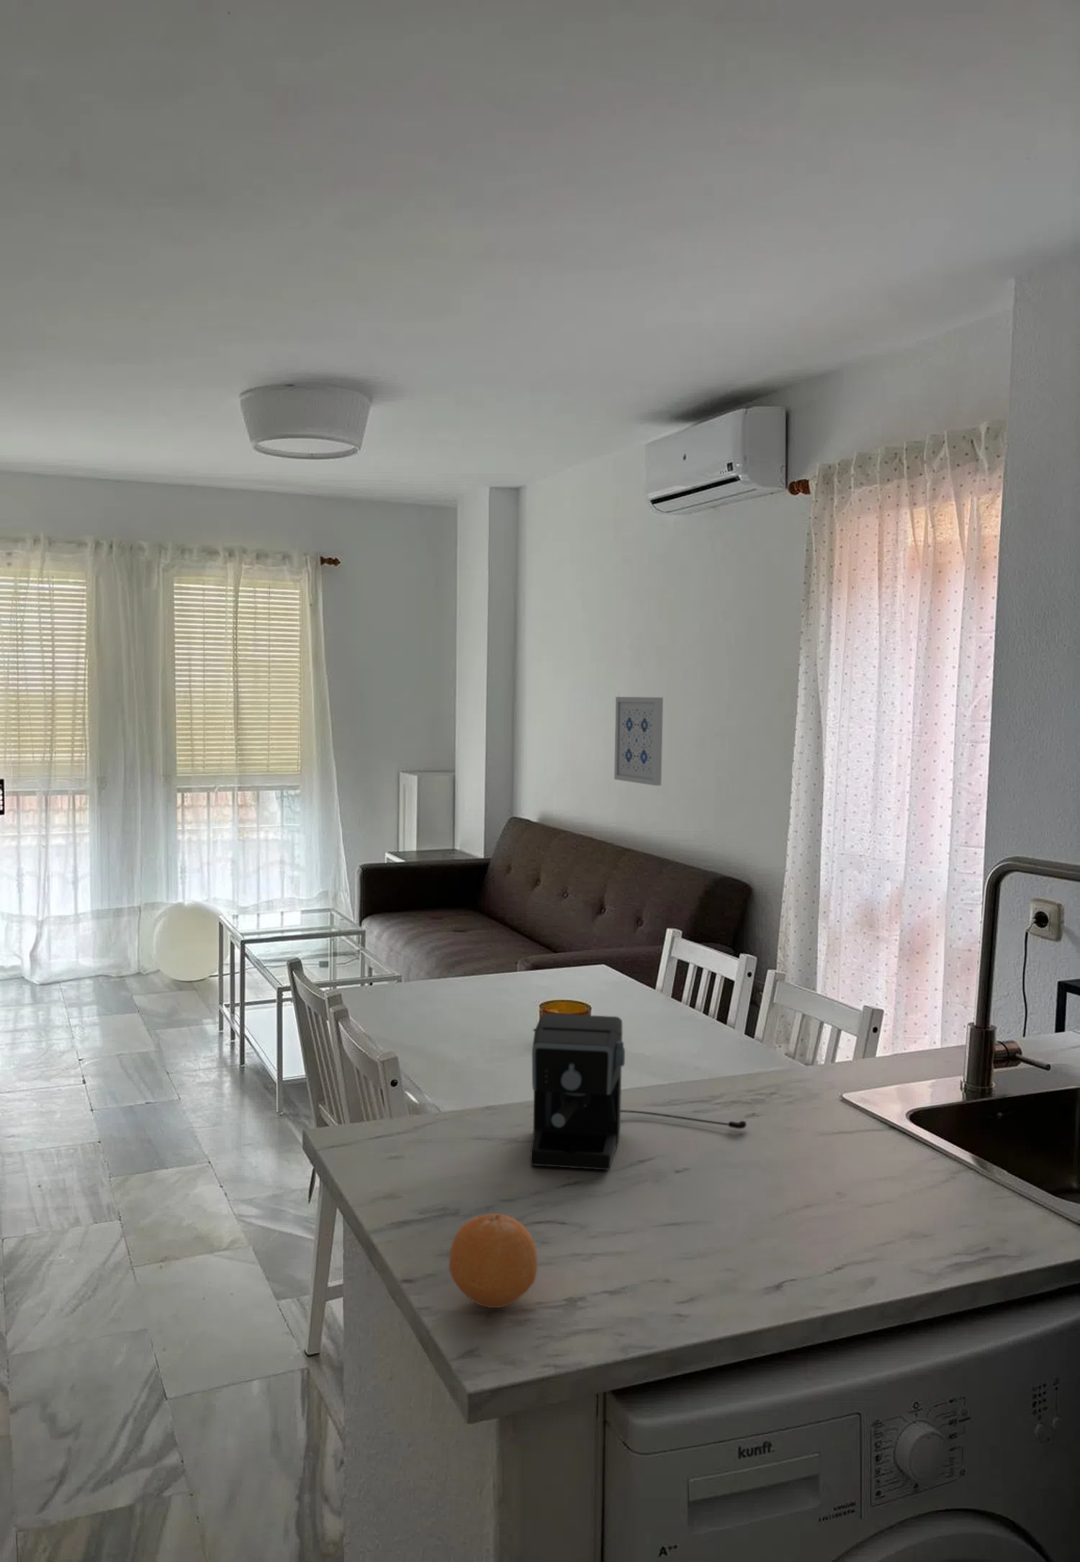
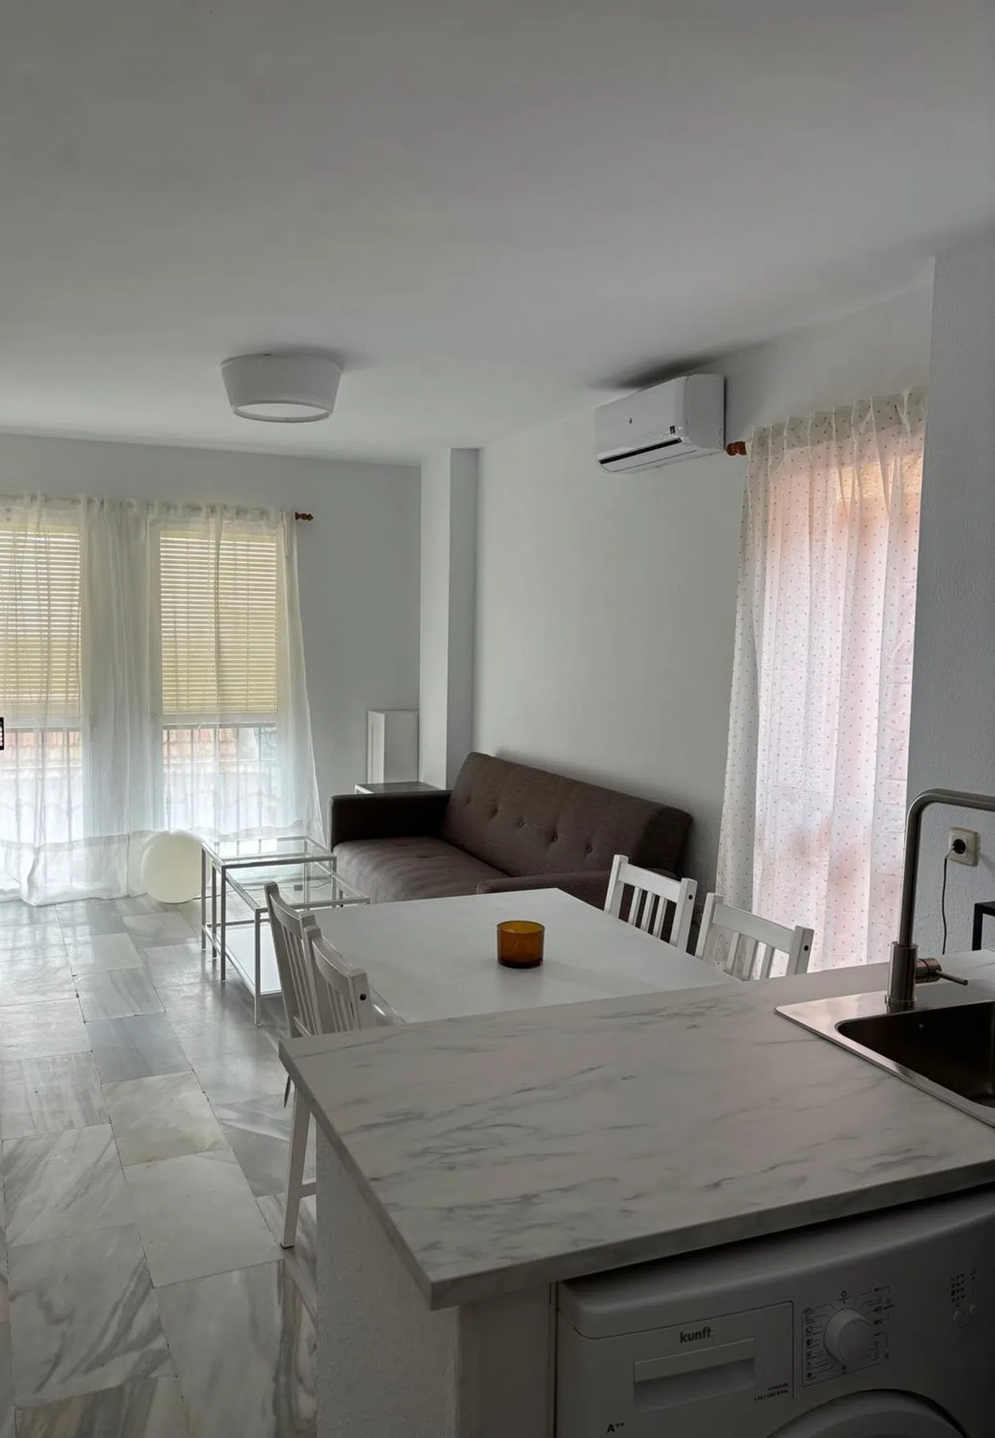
- wall art (637, 739)
- fruit (494, 1261)
- coffee maker (621, 1088)
